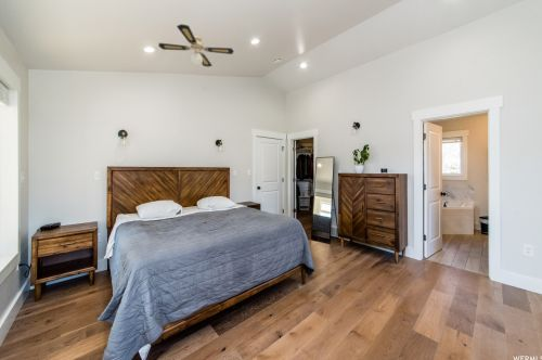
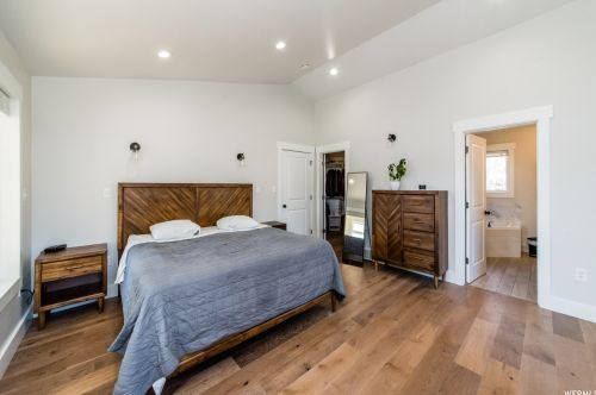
- ceiling fan (196, 51)
